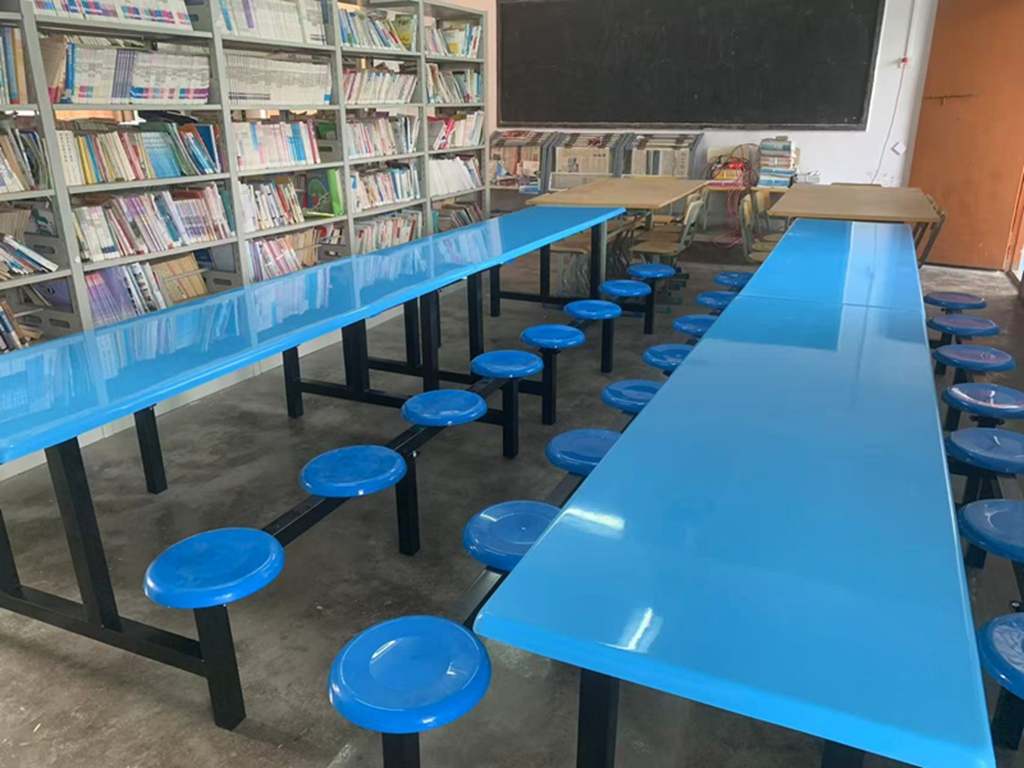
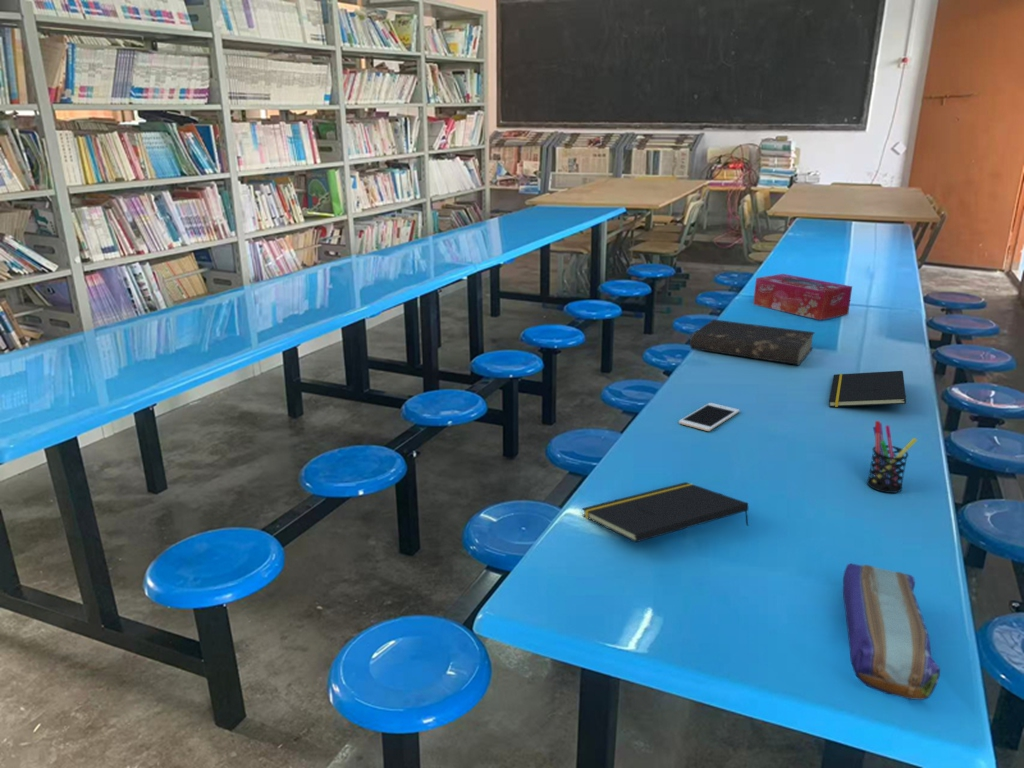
+ notepad (867, 388)
+ tissue box (801, 295)
+ cell phone (709, 416)
+ pen holder (886, 456)
+ notepad (663, 509)
+ pencil case (885, 624)
+ book (752, 341)
